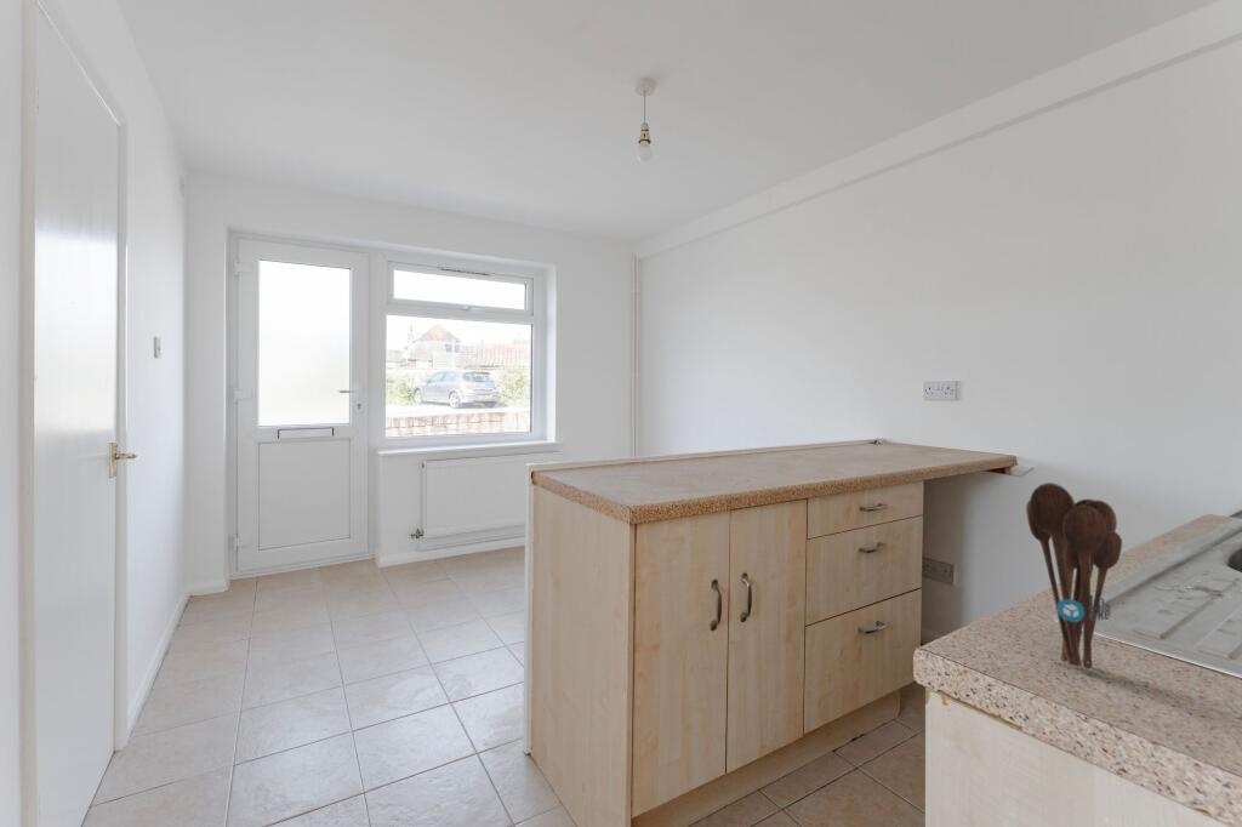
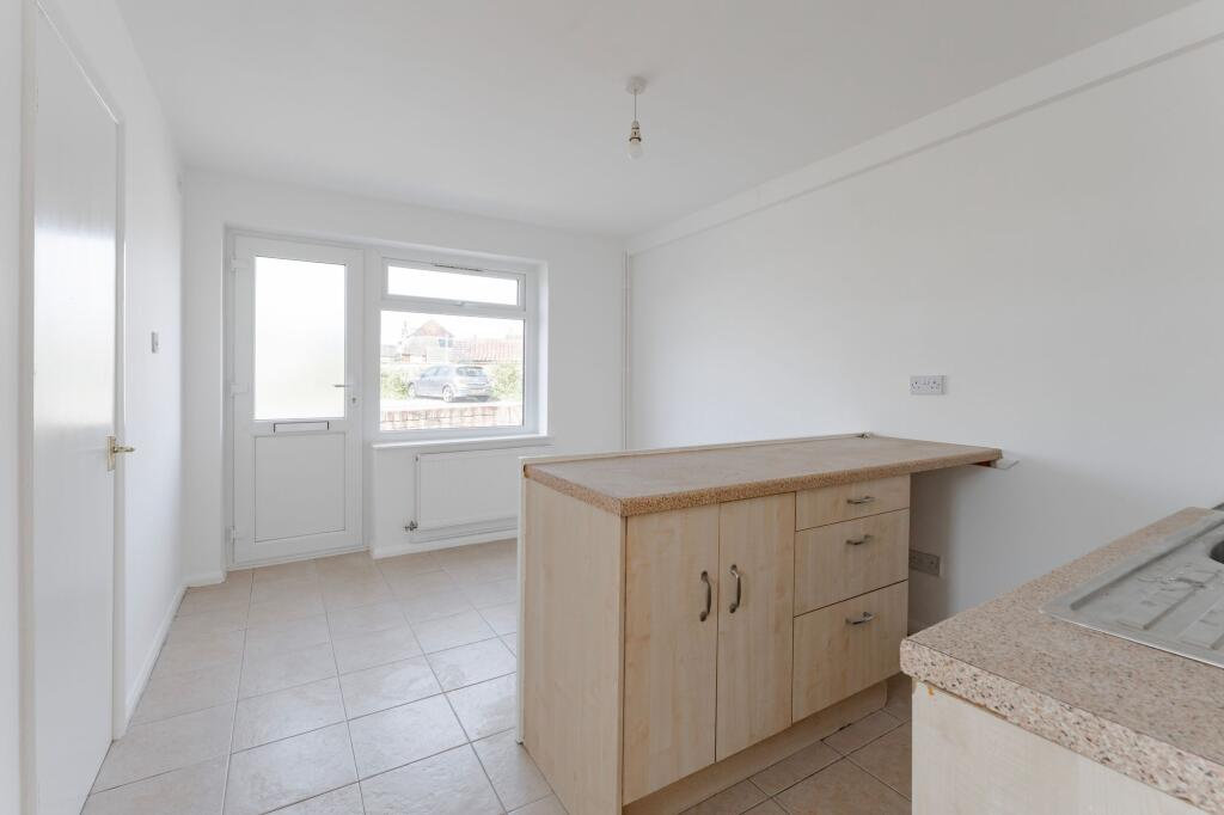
- utensil holder (1071, 574)
